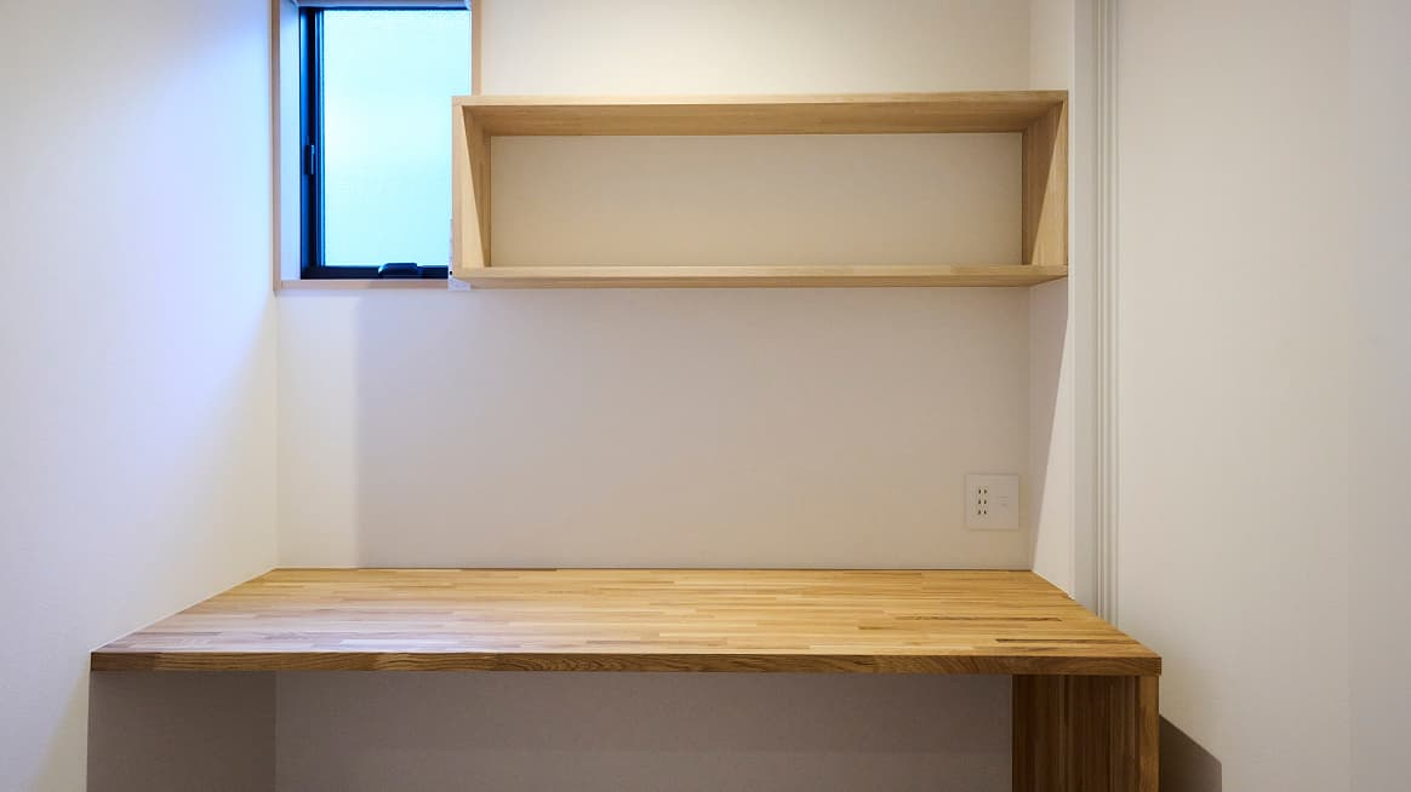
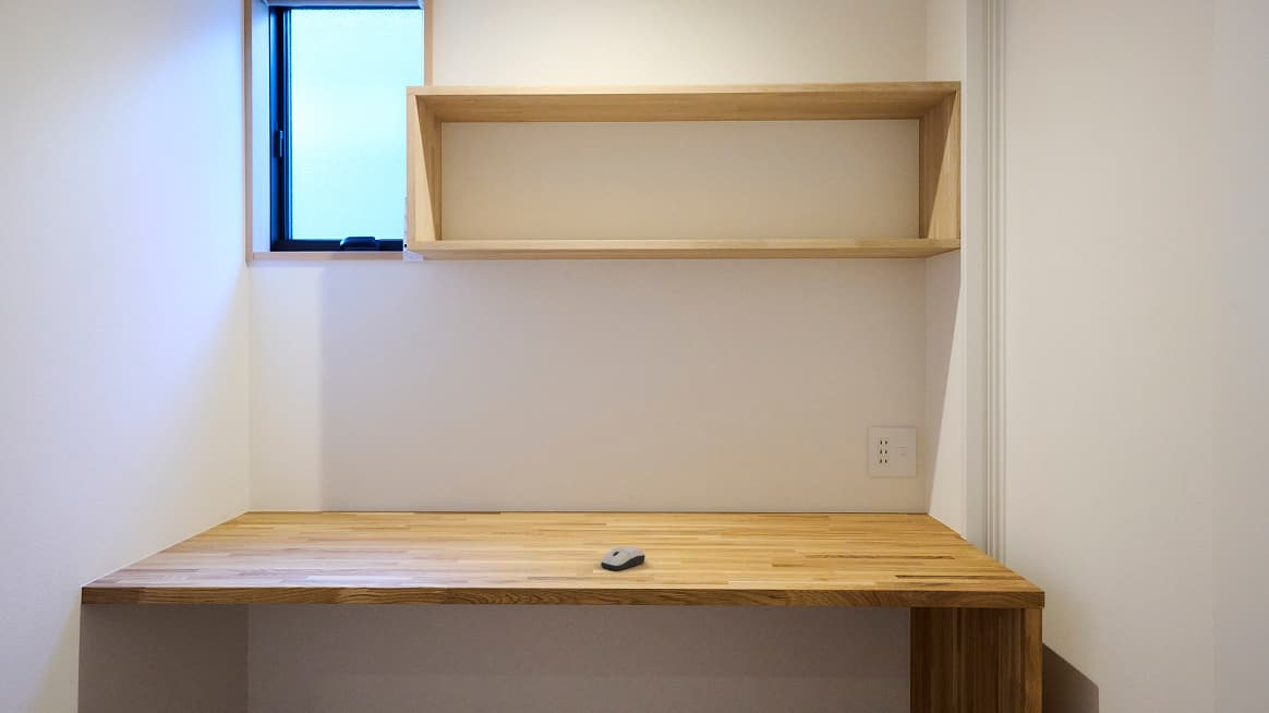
+ computer mouse (623, 556)
